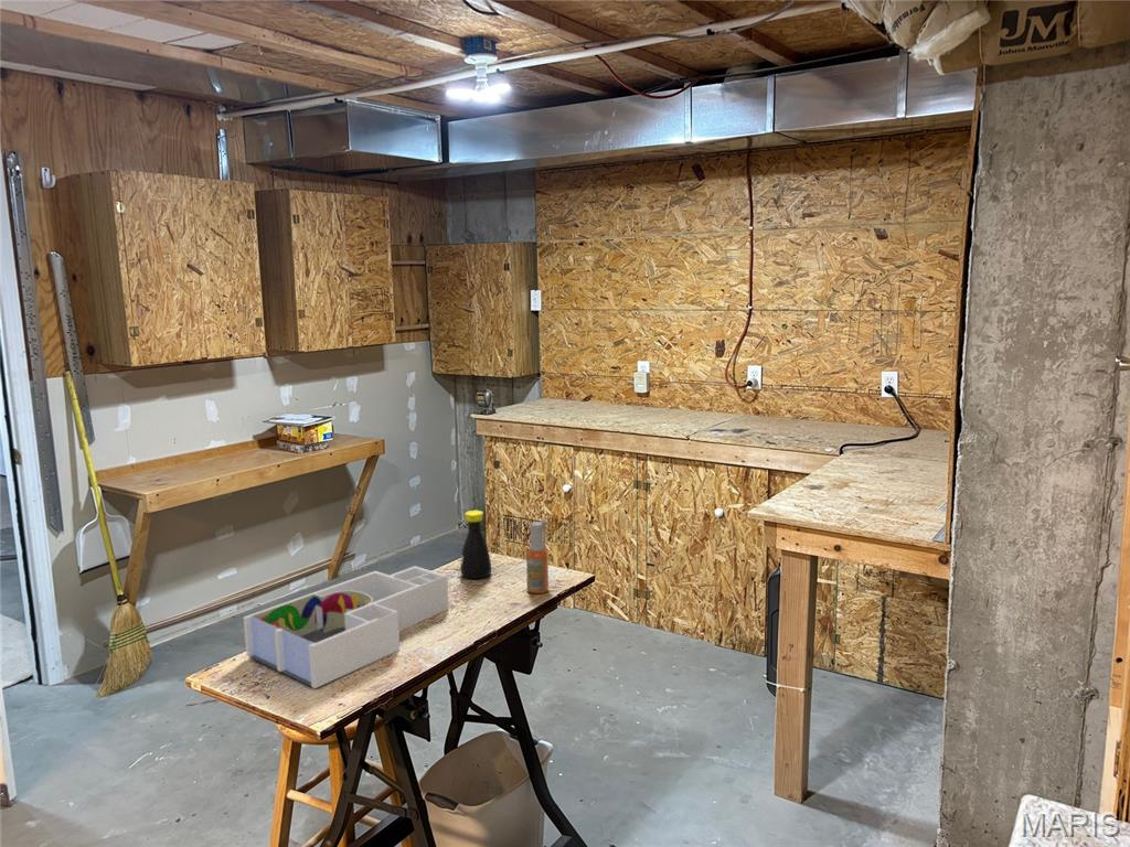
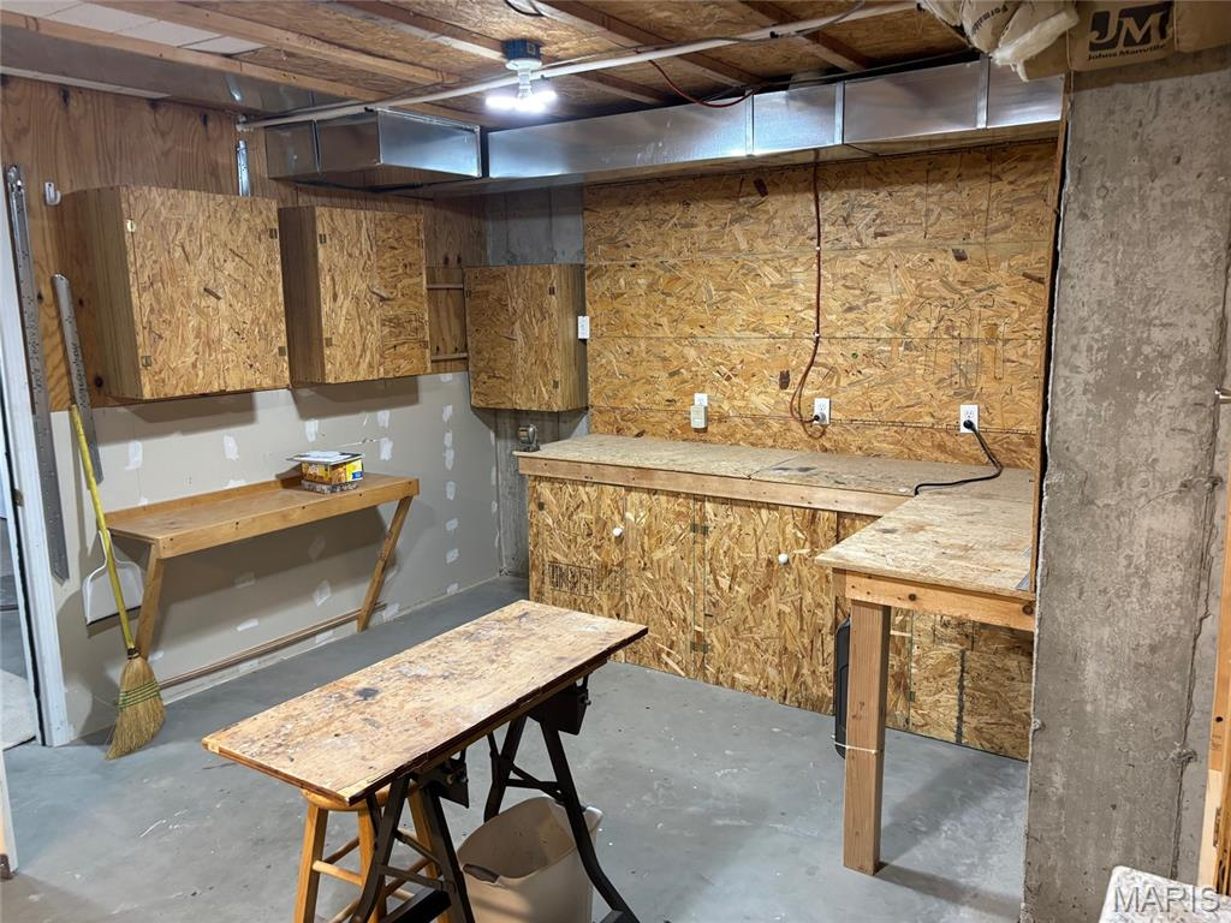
- desk organizer (363, 617)
- spray bottle (537, 556)
- bottle (475, 543)
